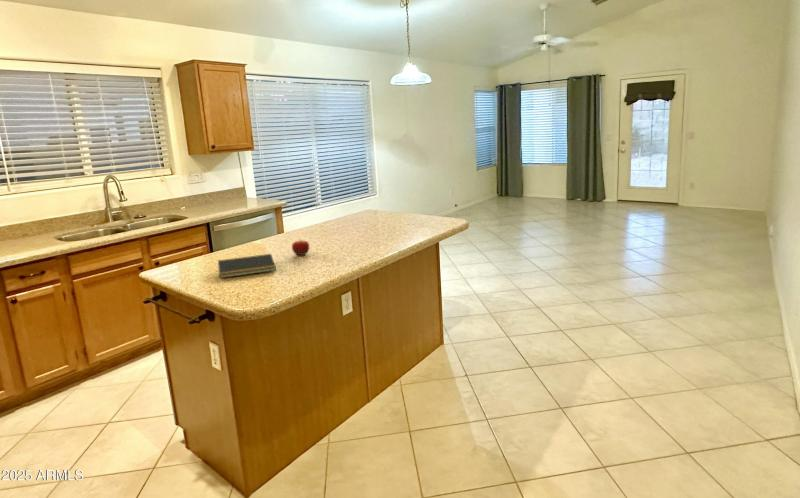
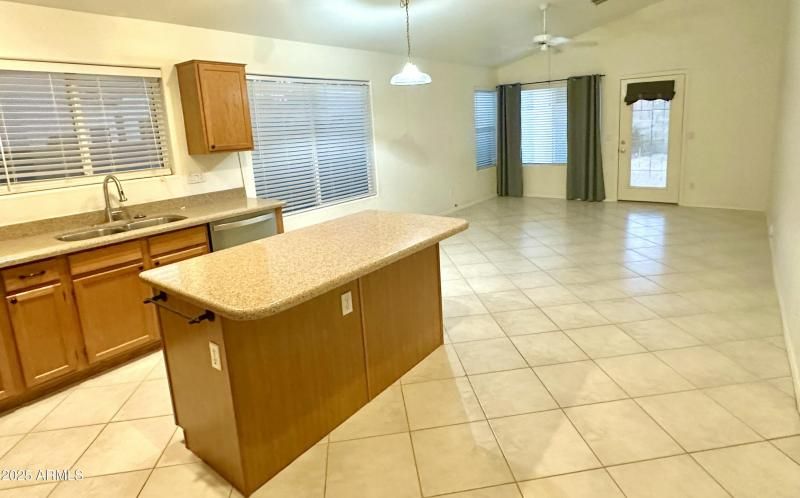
- notepad (246, 265)
- fruit (300, 246)
